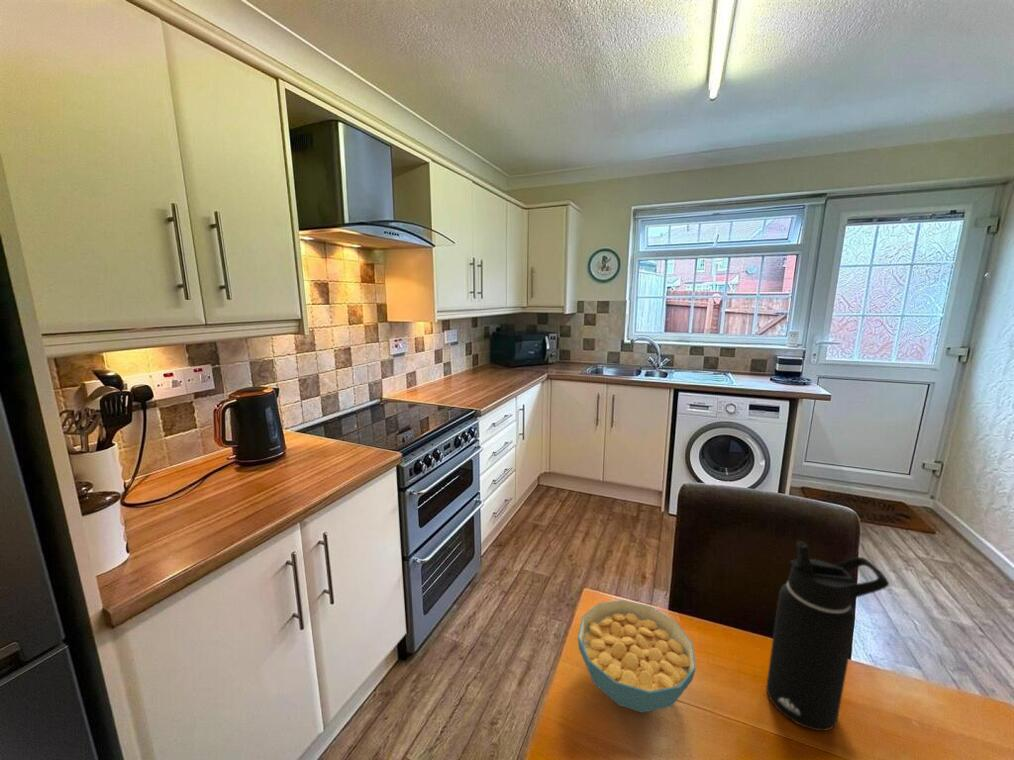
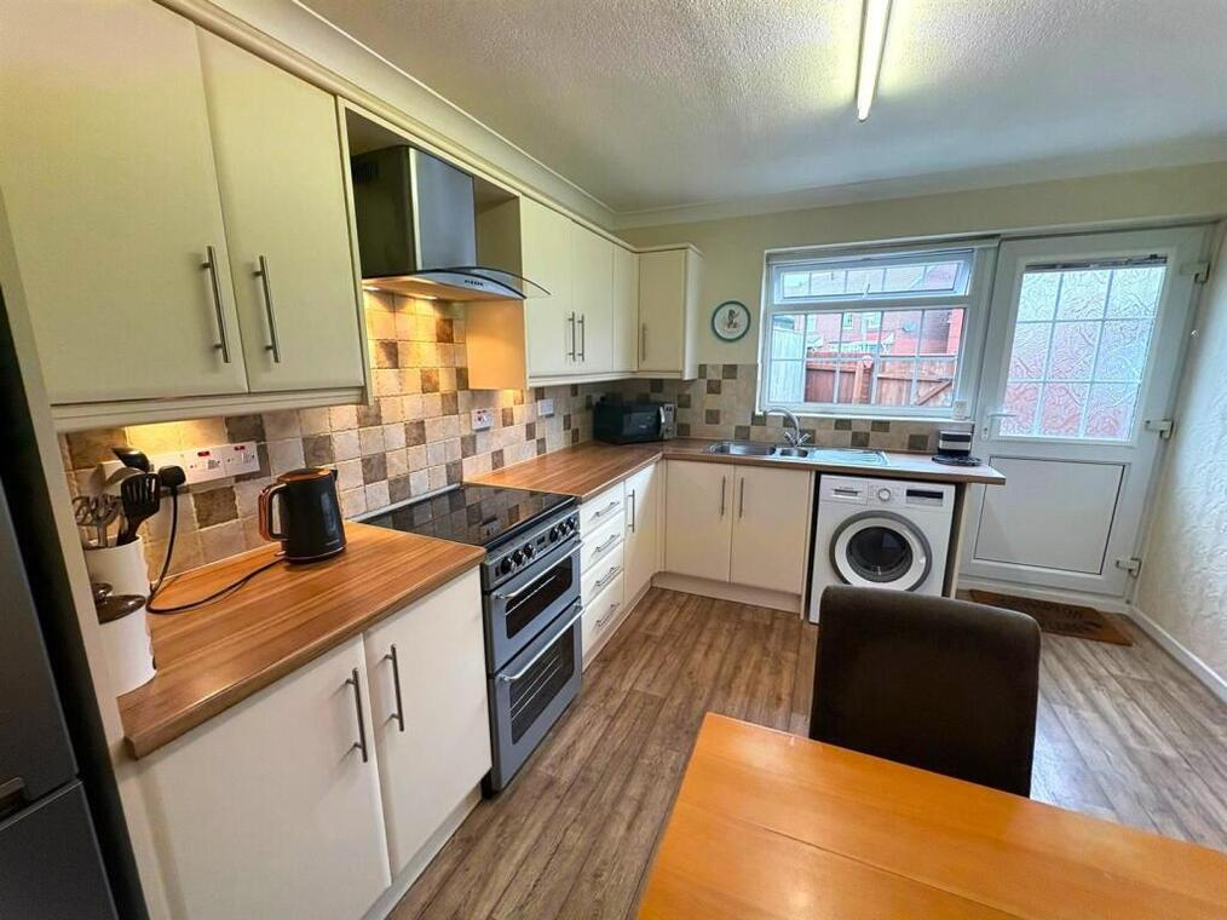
- water bottle (822, 629)
- cereal bowl (633, 663)
